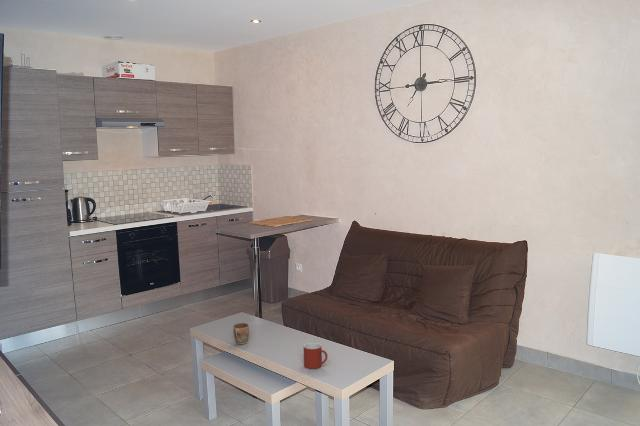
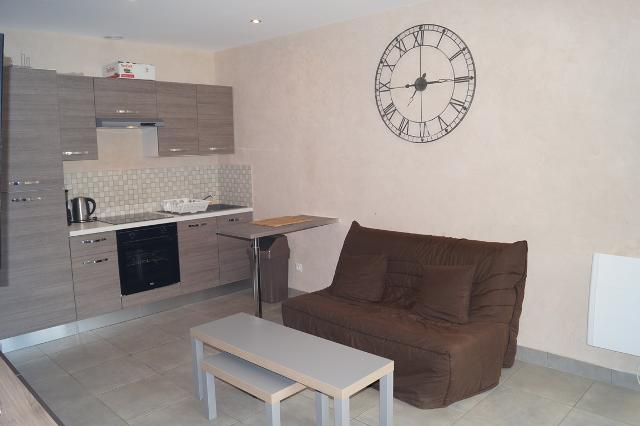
- mug (316, 356)
- mug (240, 334)
